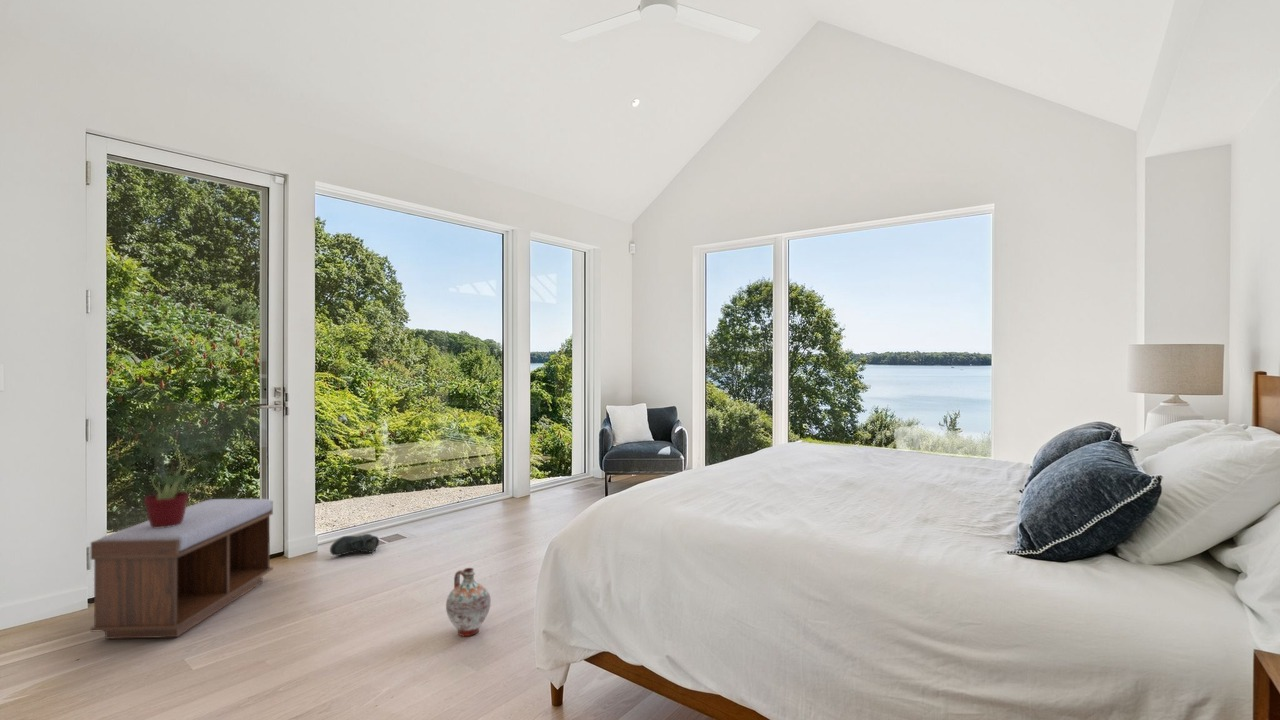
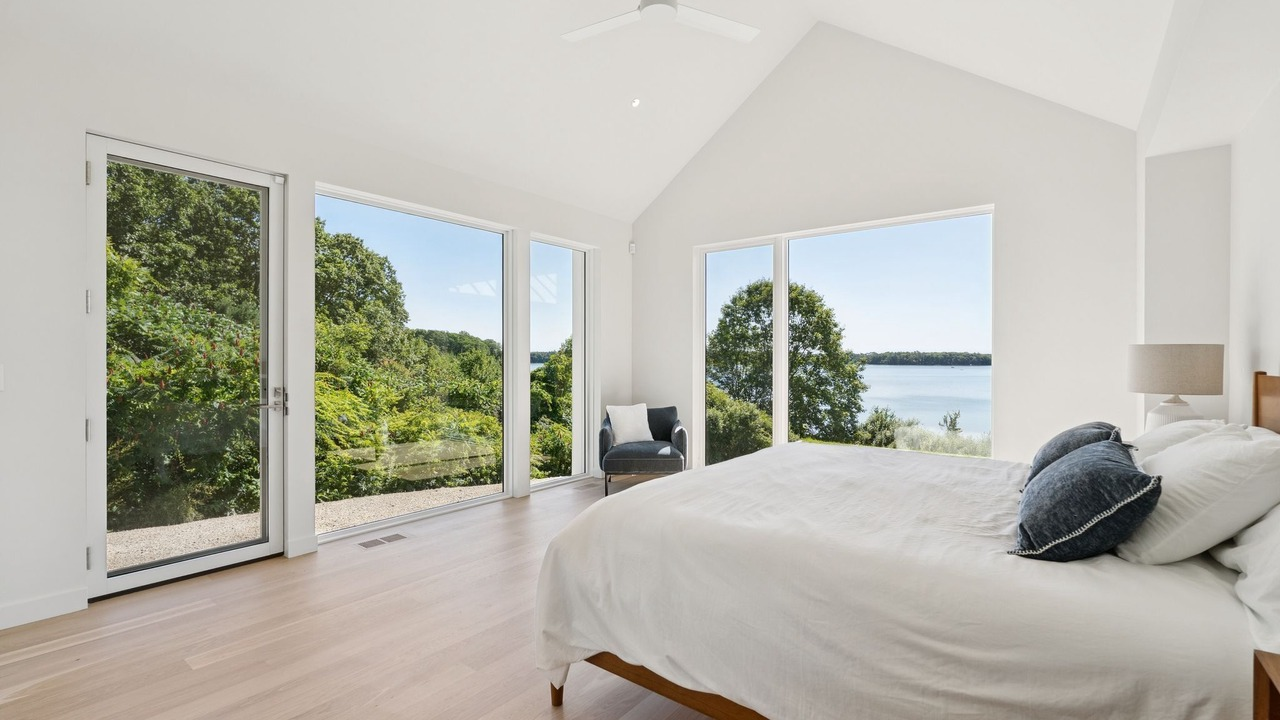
- bench (194, 560)
- sneaker (357, 544)
- potted plant (181, 482)
- ceramic jug (468, 600)
